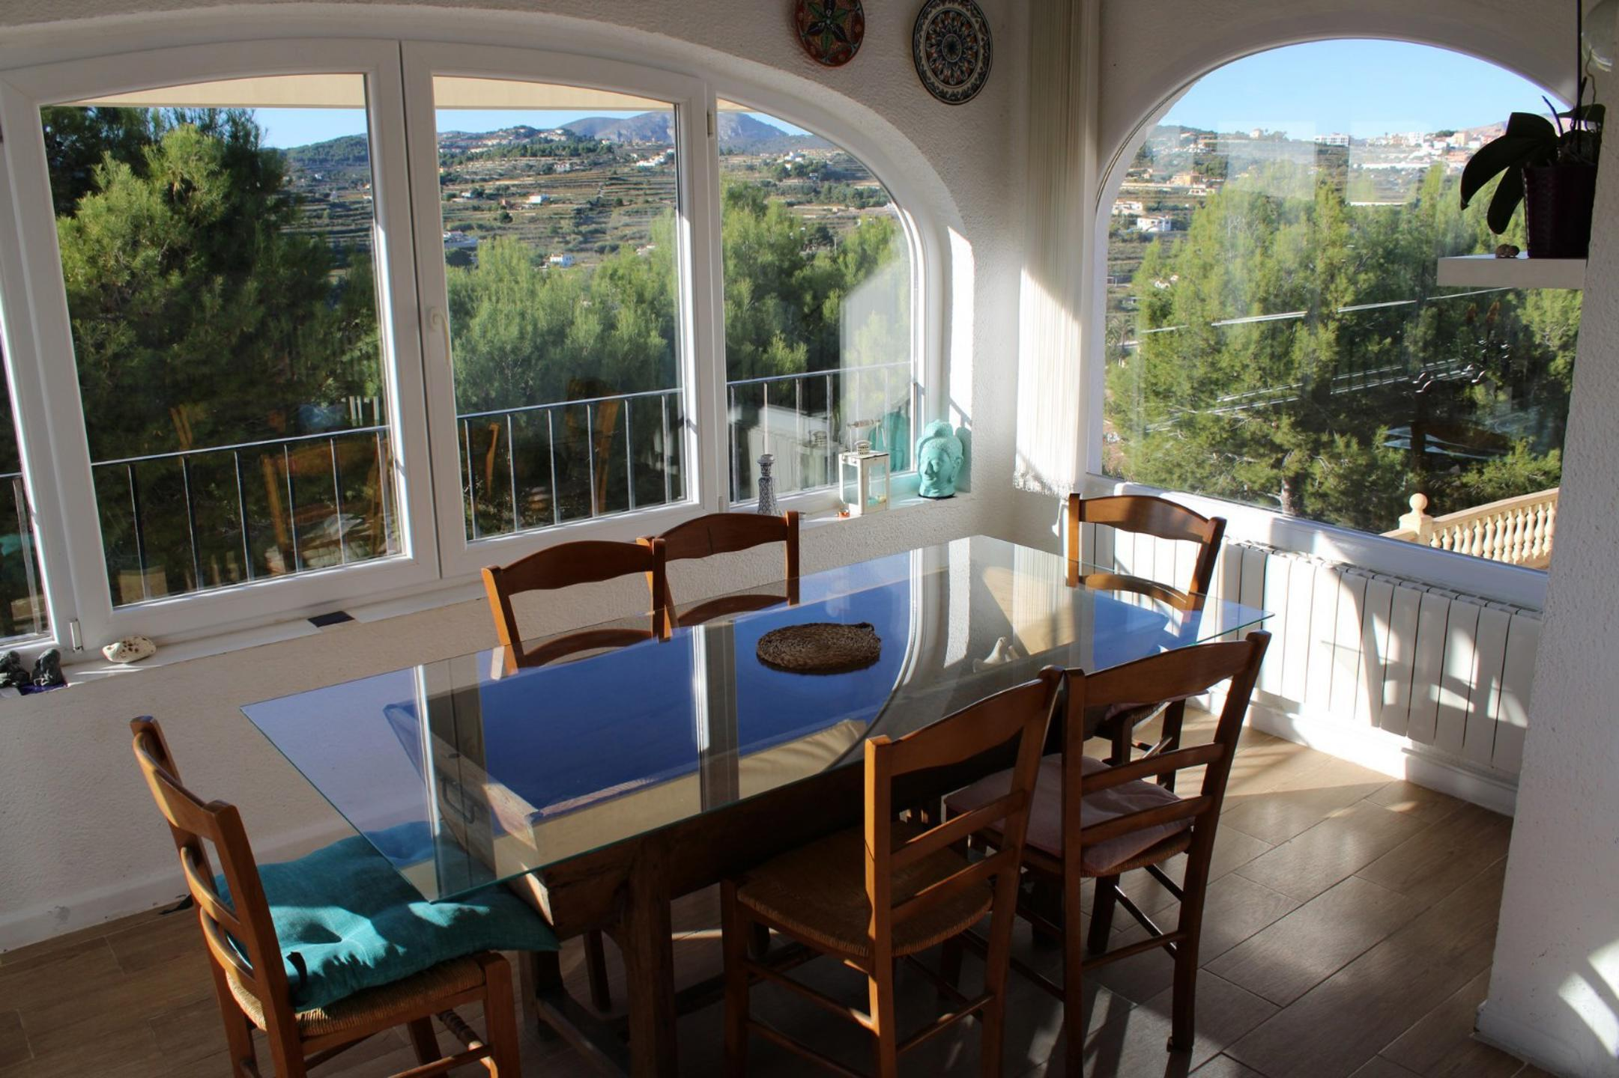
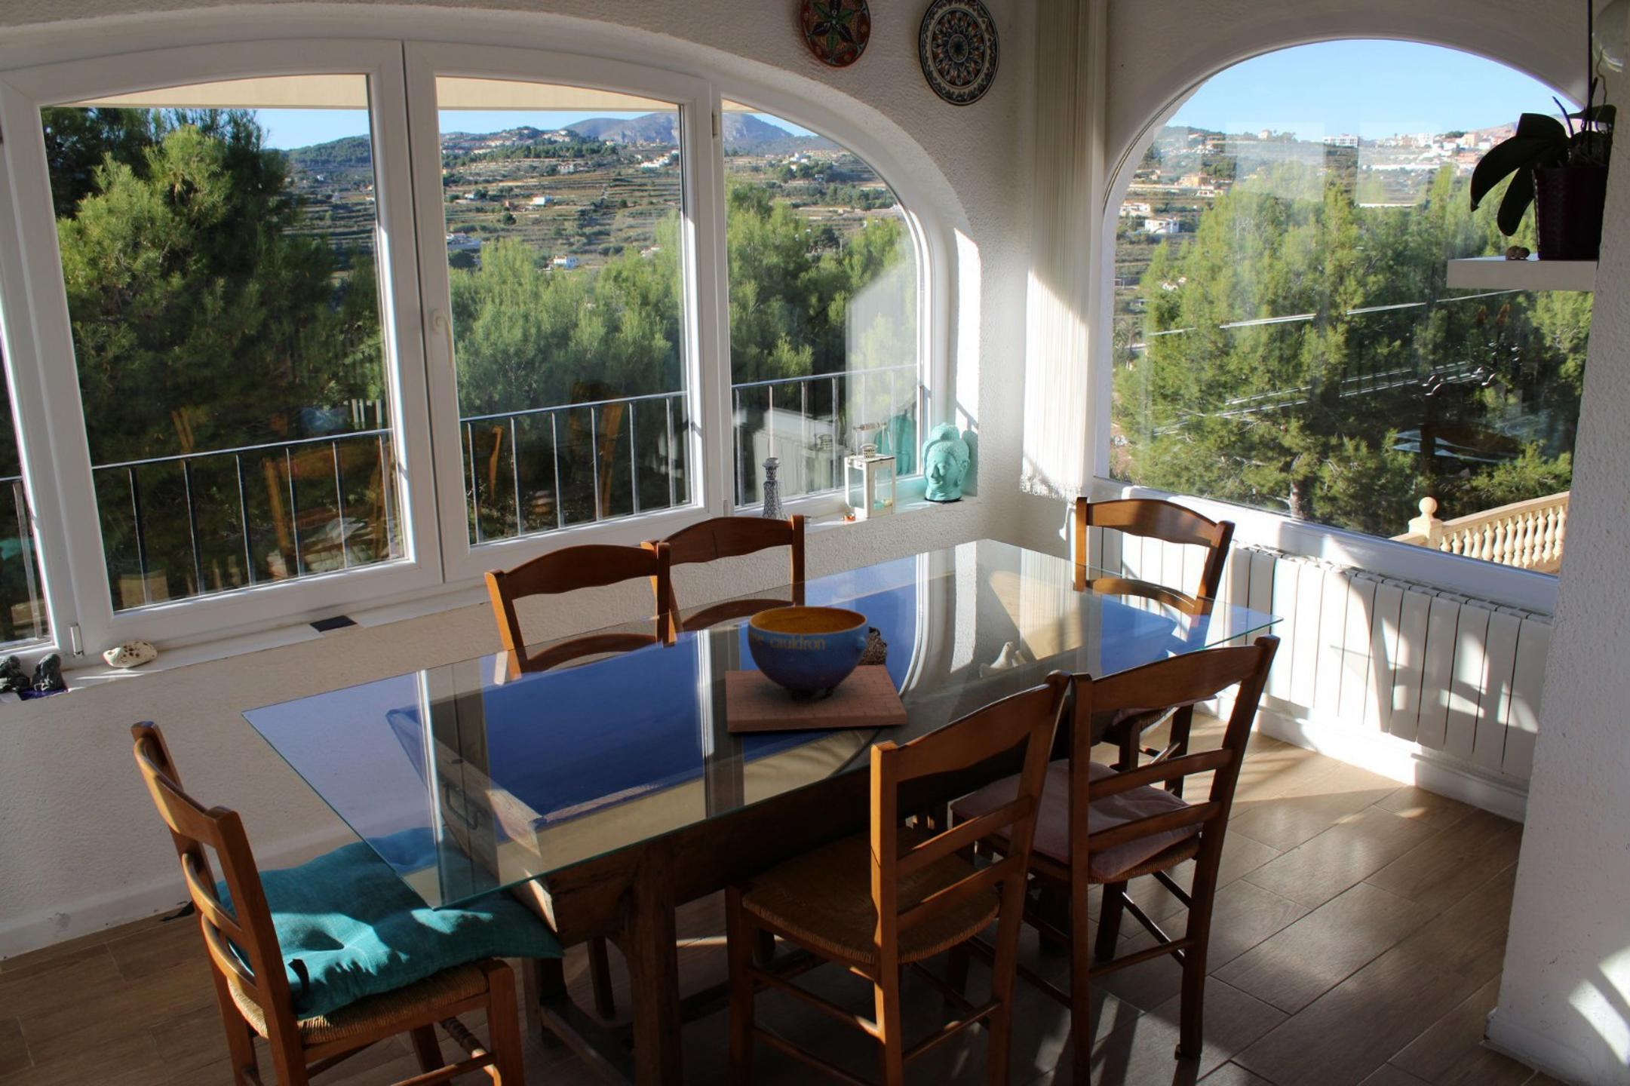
+ decorative bowl (810, 659)
